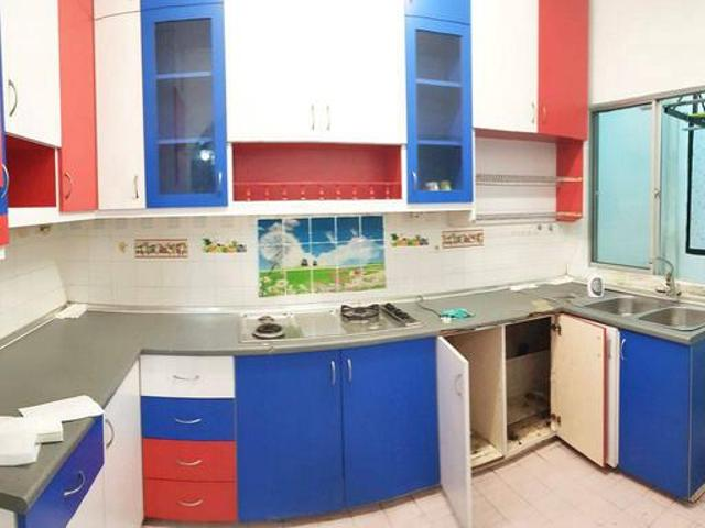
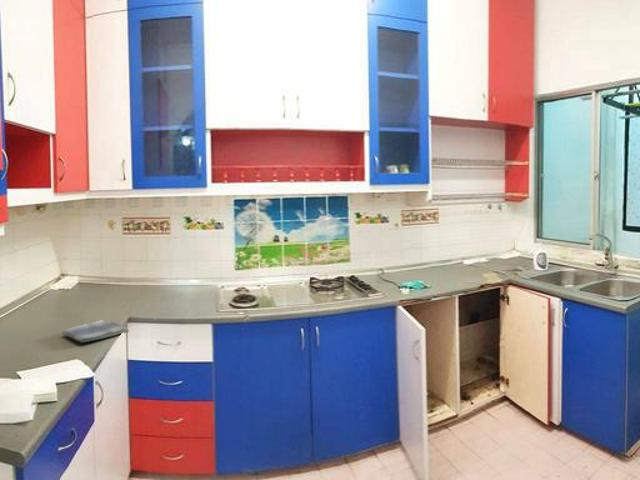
+ dish towel (96, 330)
